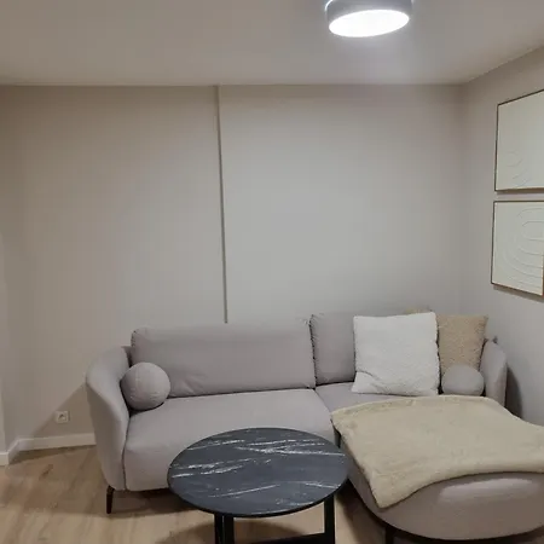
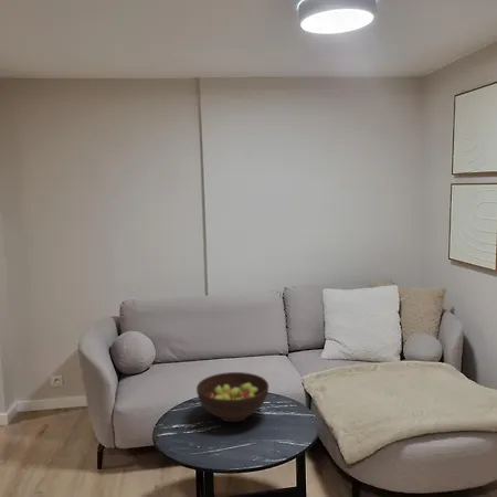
+ fruit bowl (233, 401)
